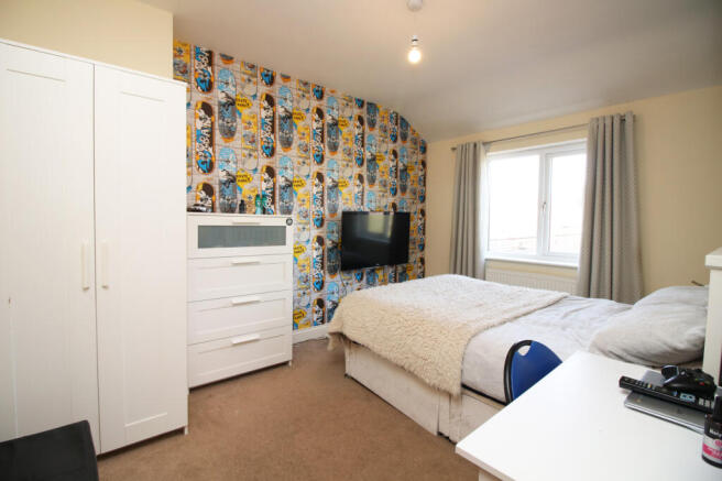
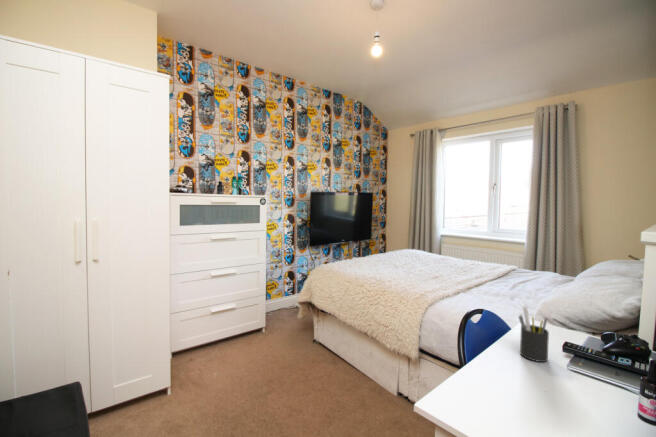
+ pen holder (533, 333)
